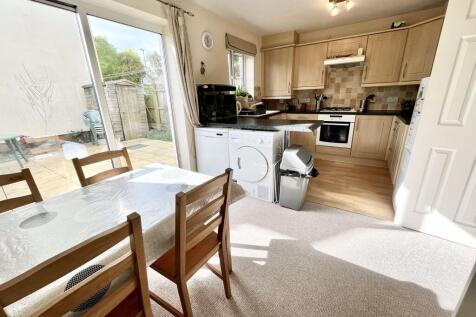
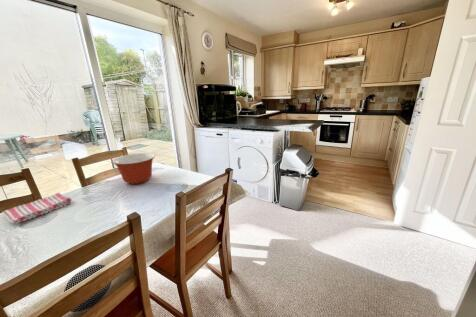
+ dish towel (38, 206)
+ mixing bowl (136, 169)
